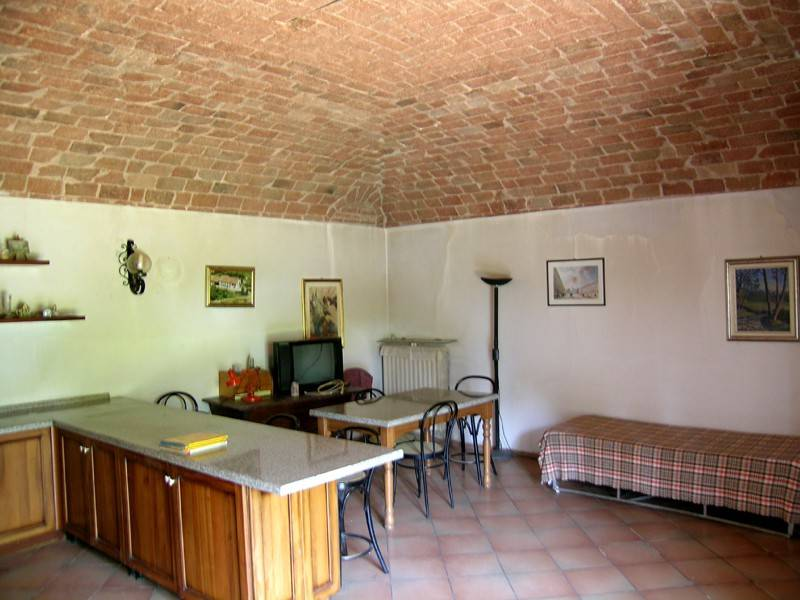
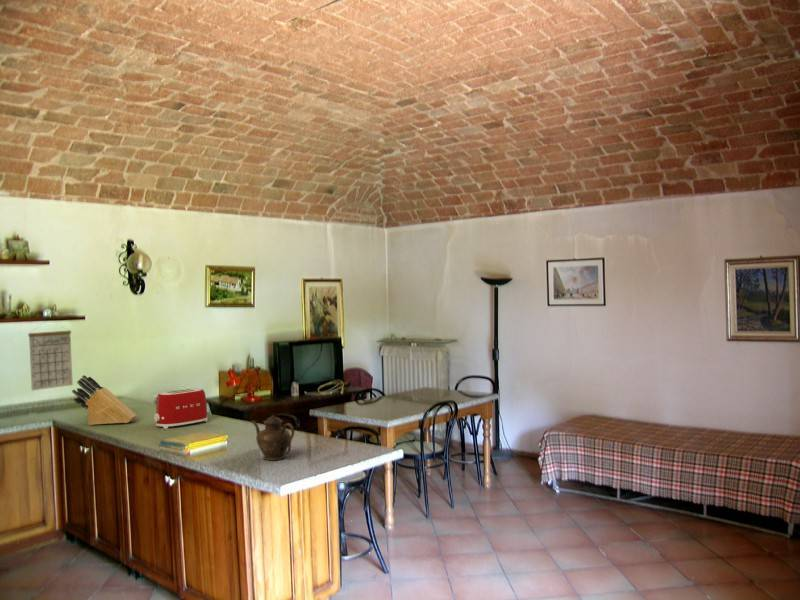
+ toaster (180, 407)
+ calendar (51, 353)
+ teapot (272, 435)
+ knife block (104, 398)
